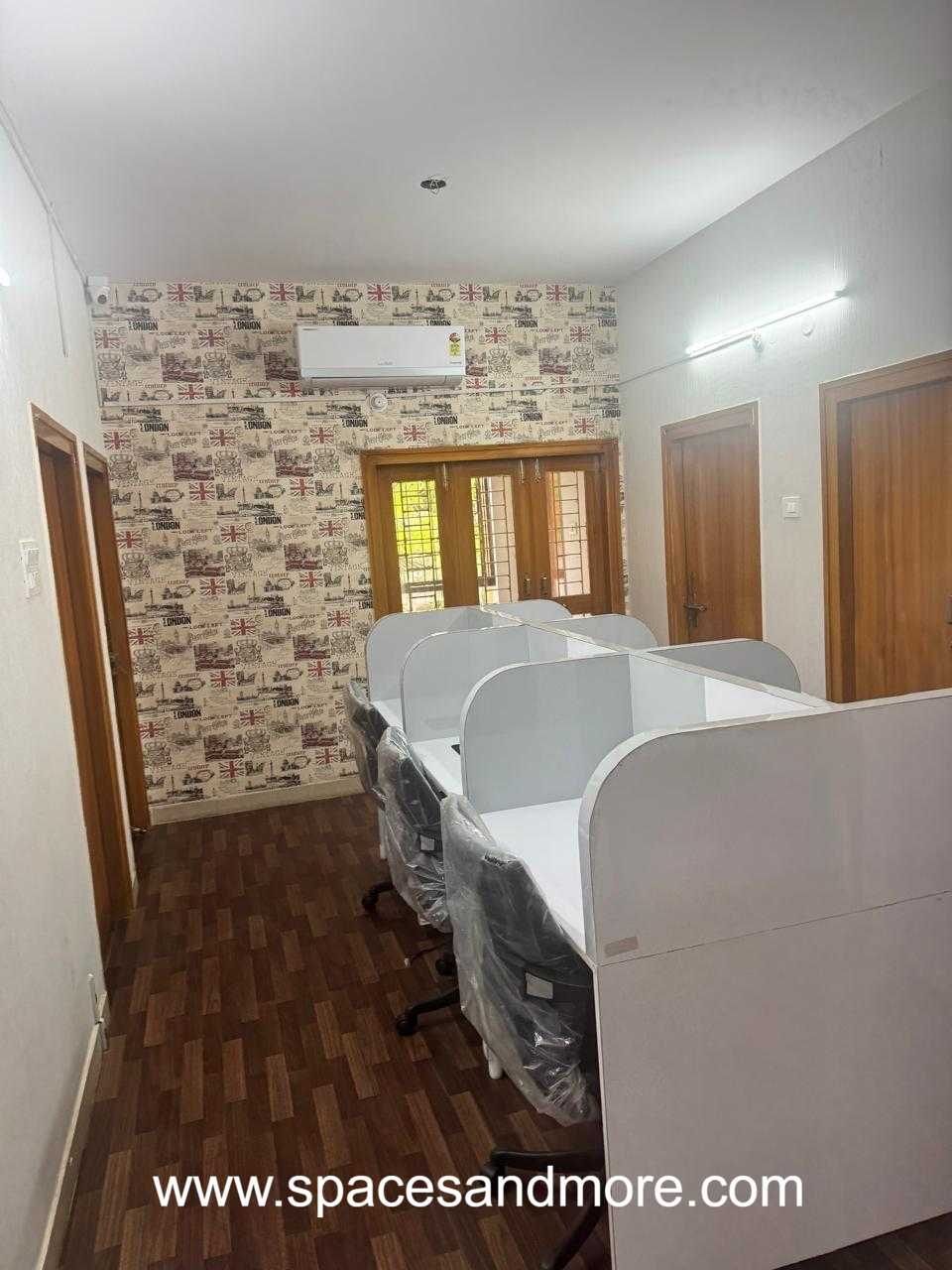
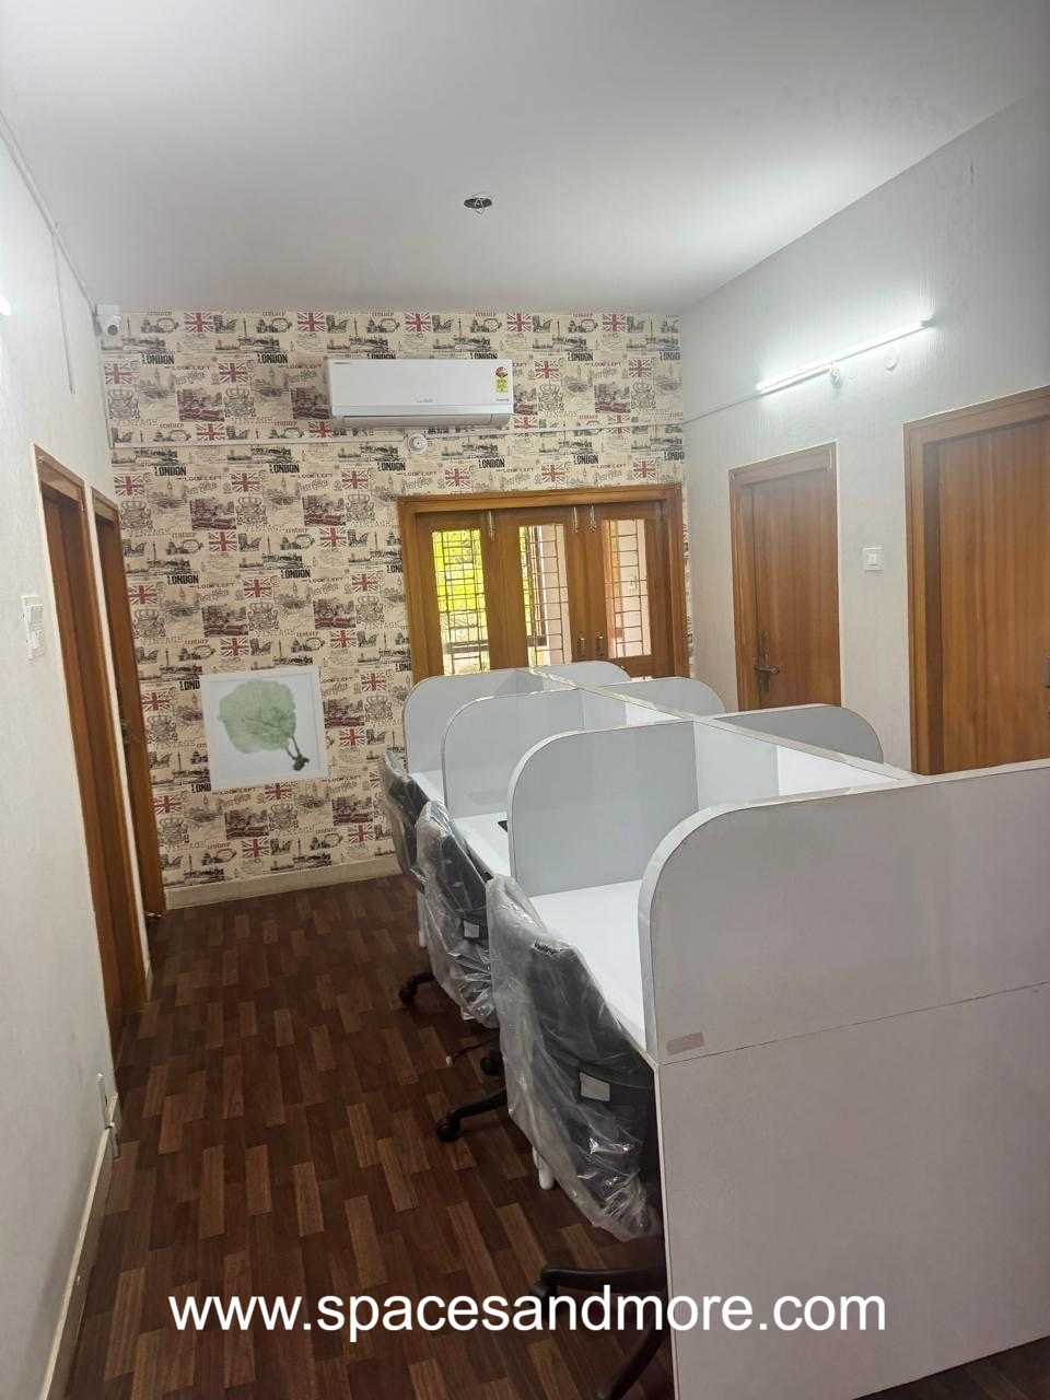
+ wall art (265, 726)
